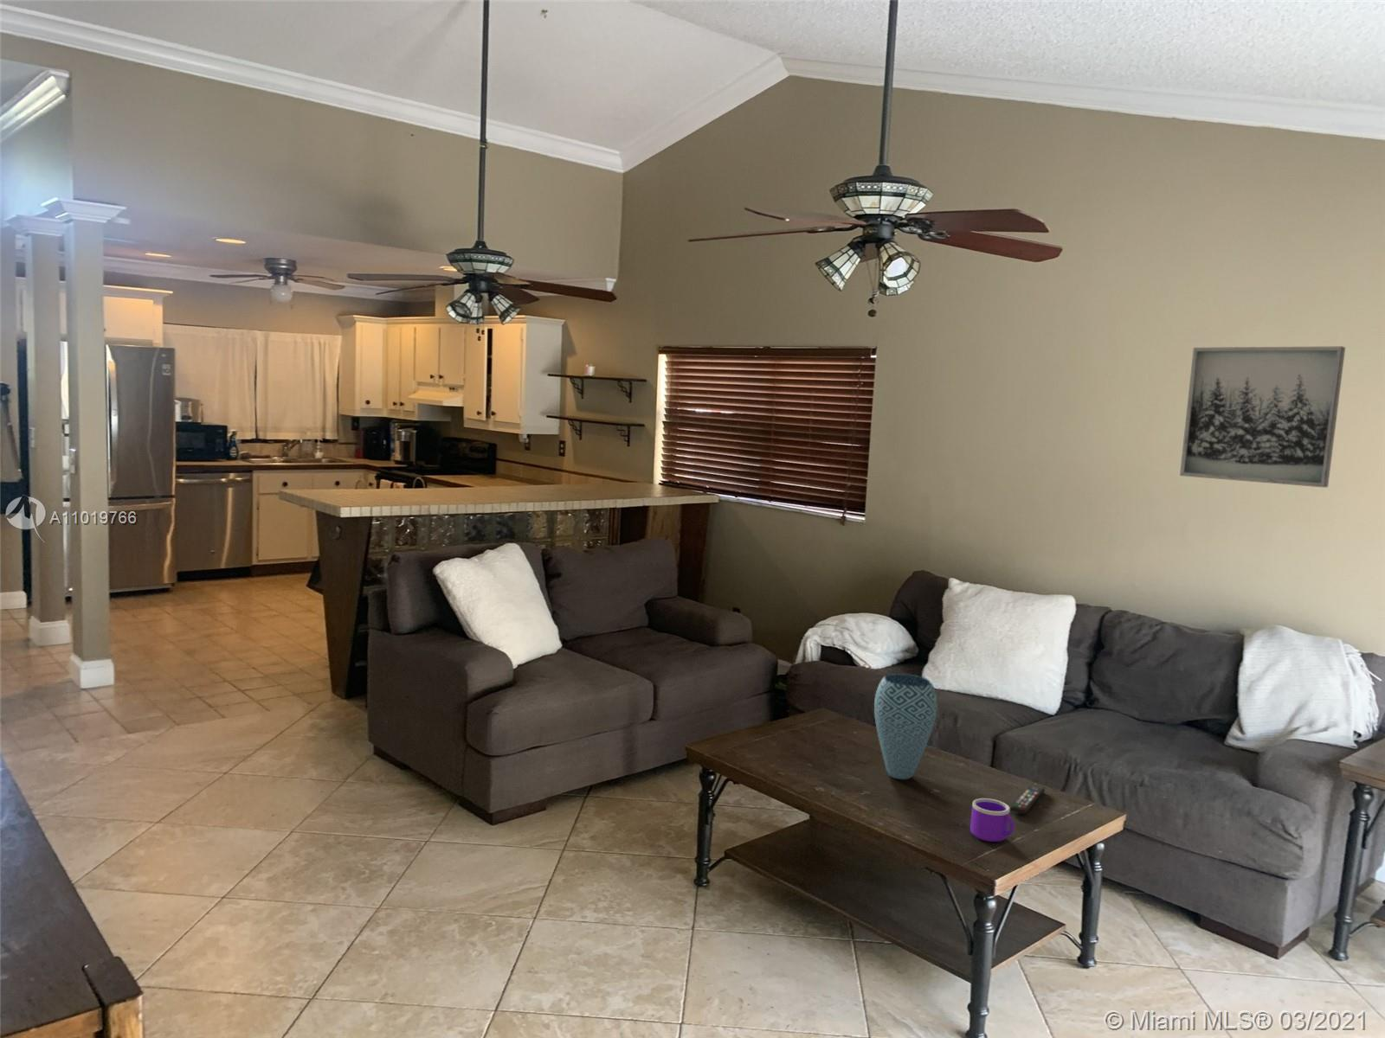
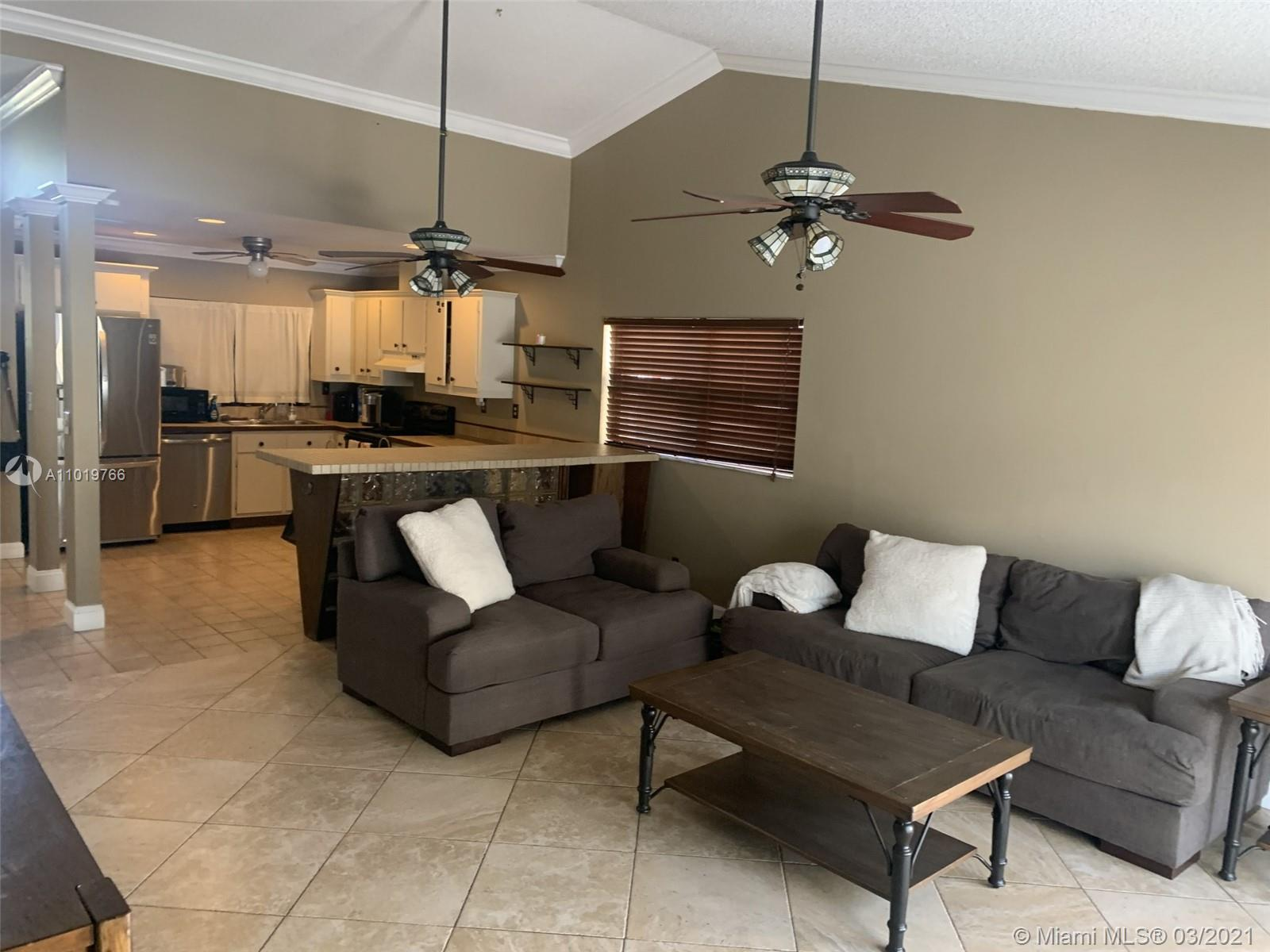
- wall art (1257, 414)
- vase (904, 727)
- remote control (1027, 798)
- mug (993, 822)
